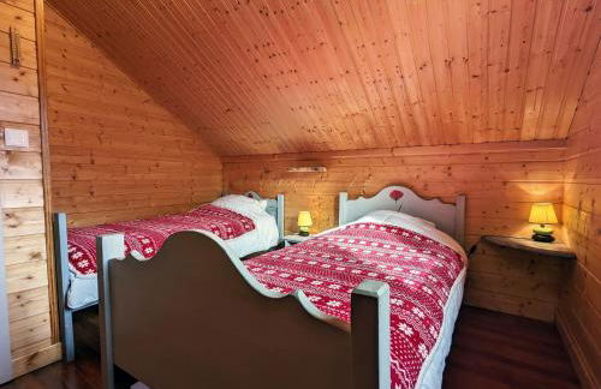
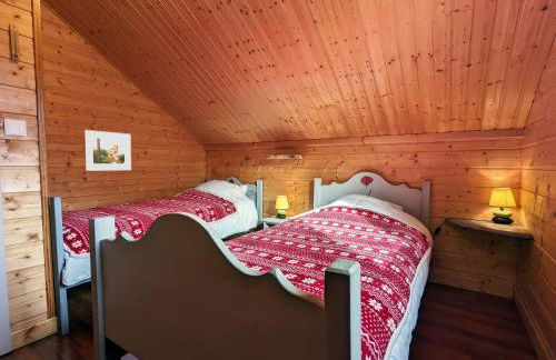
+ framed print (109, 151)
